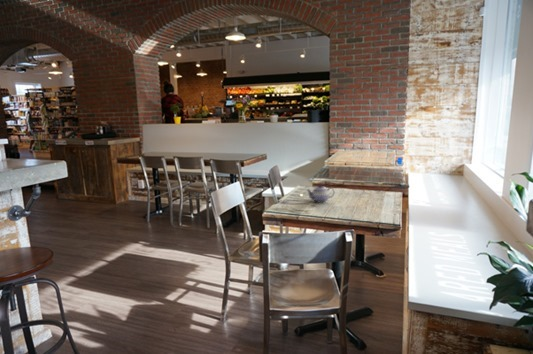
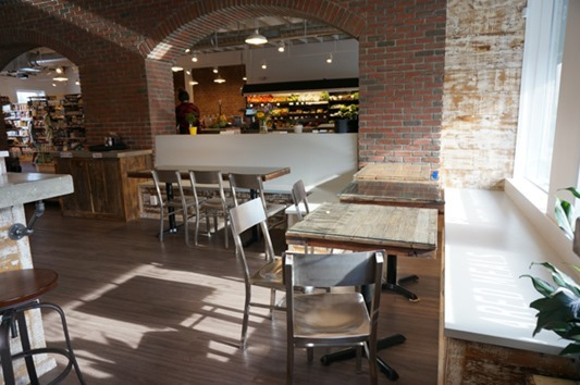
- teapot (320, 192)
